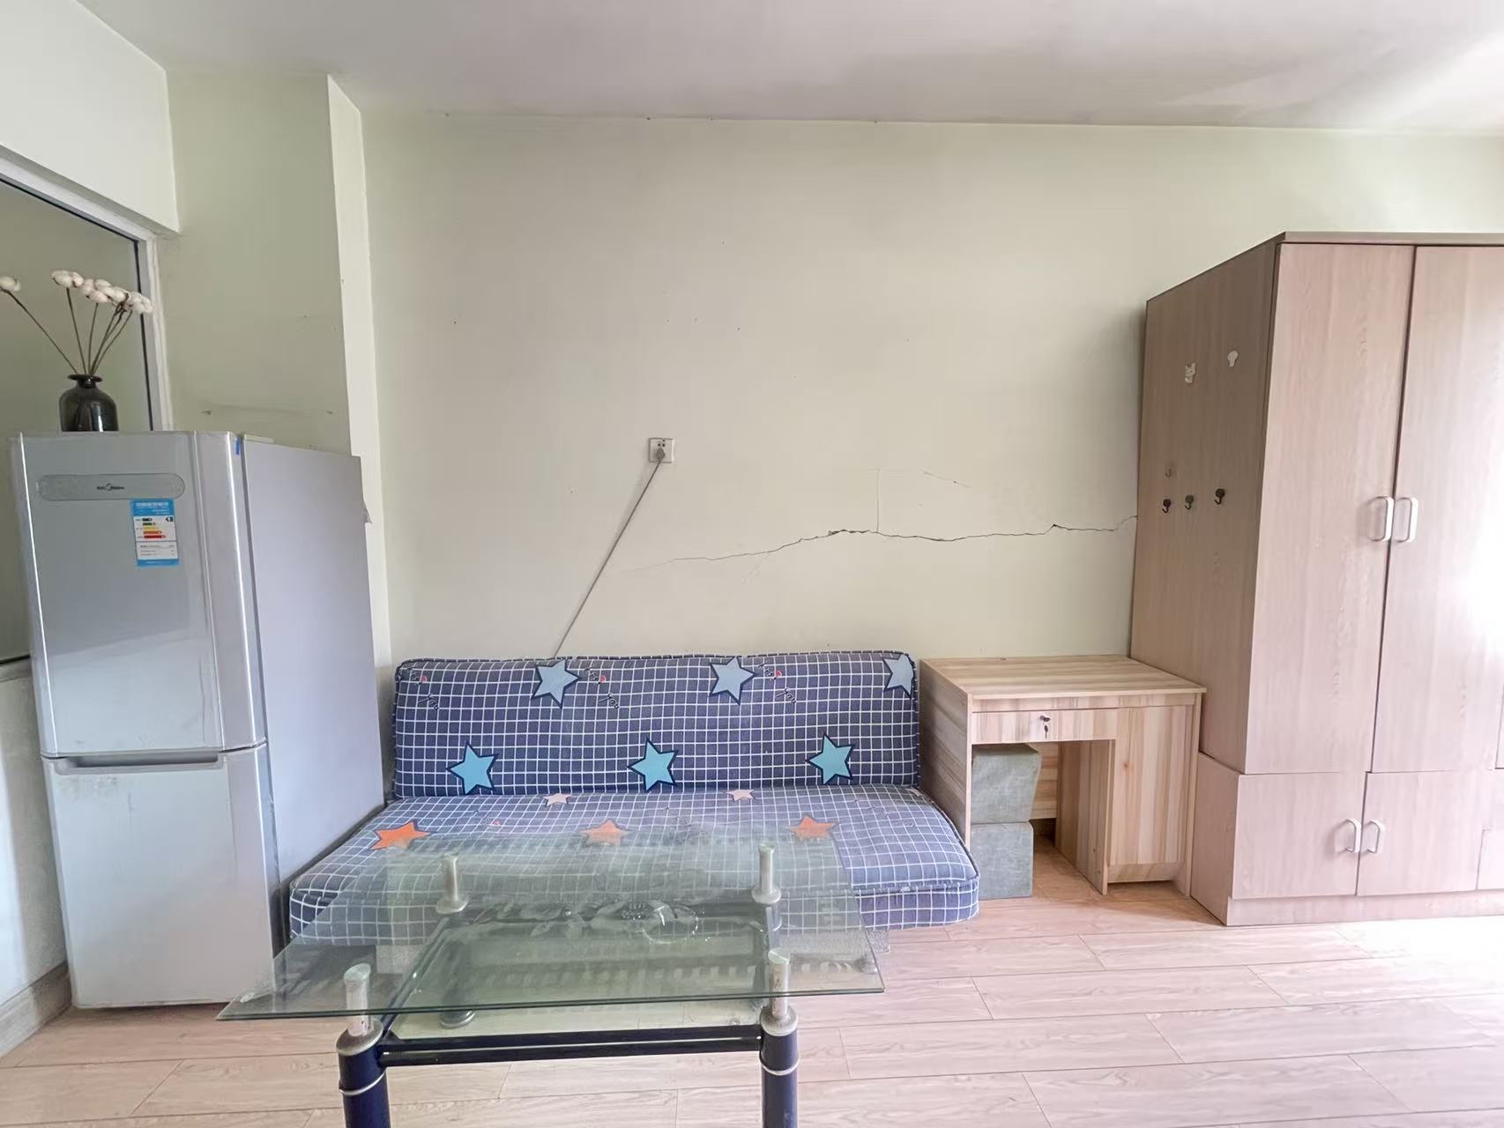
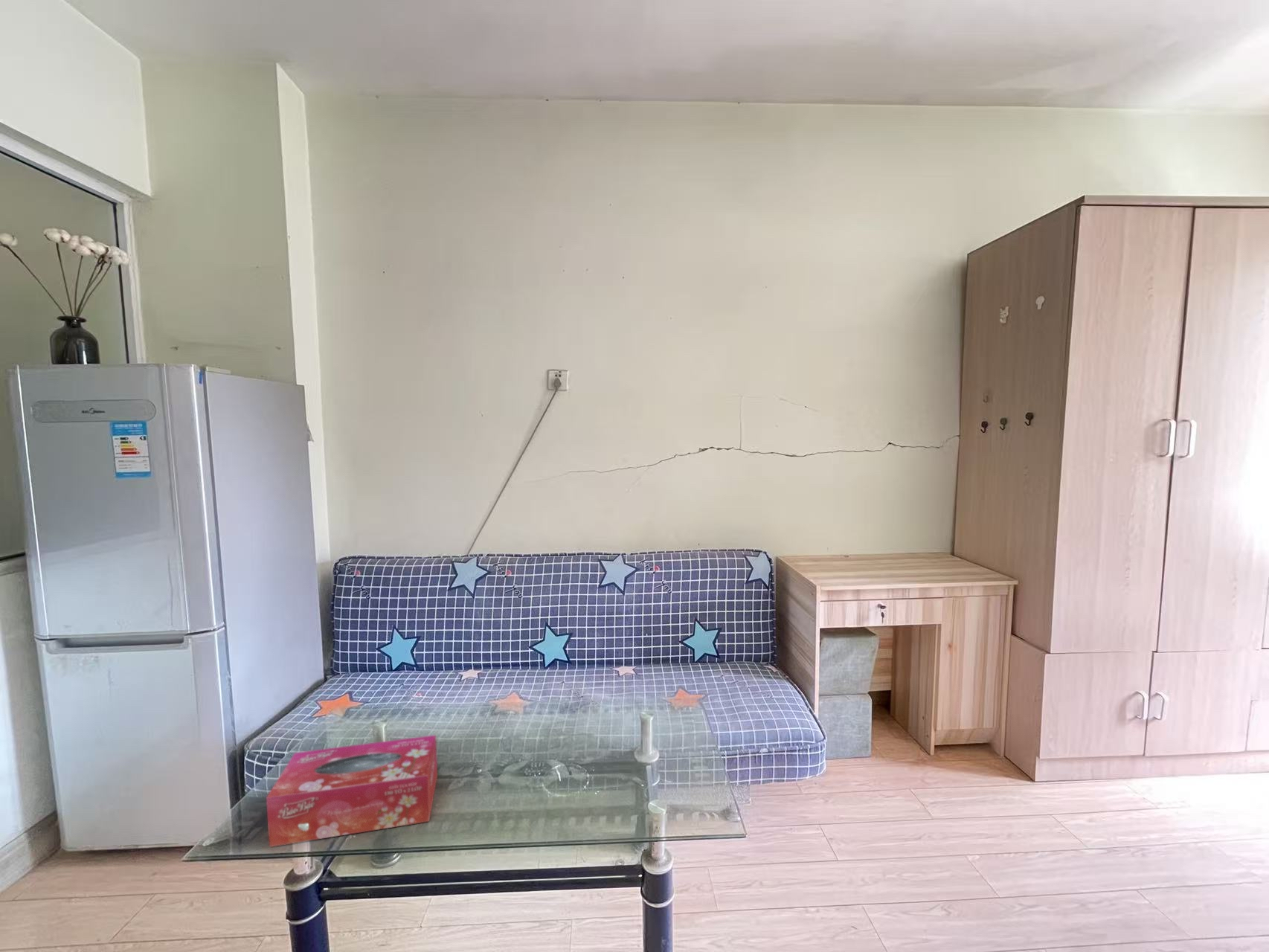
+ tissue box (360, 785)
